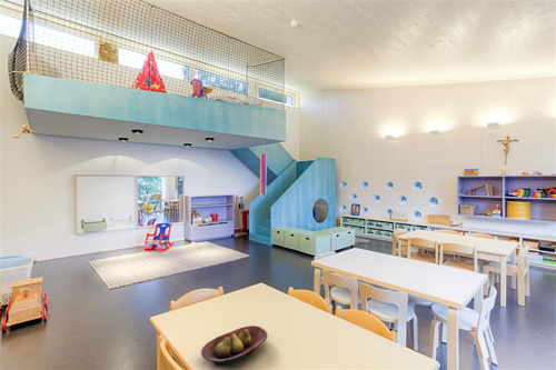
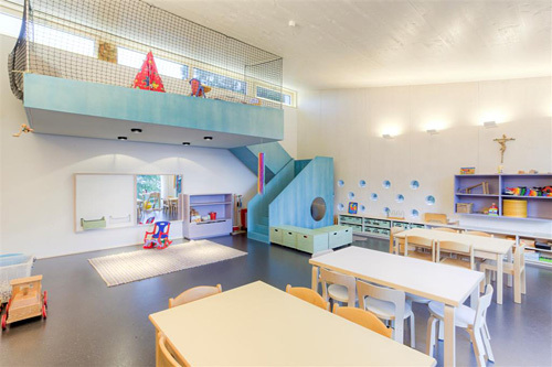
- fruit bowl (236, 342)
